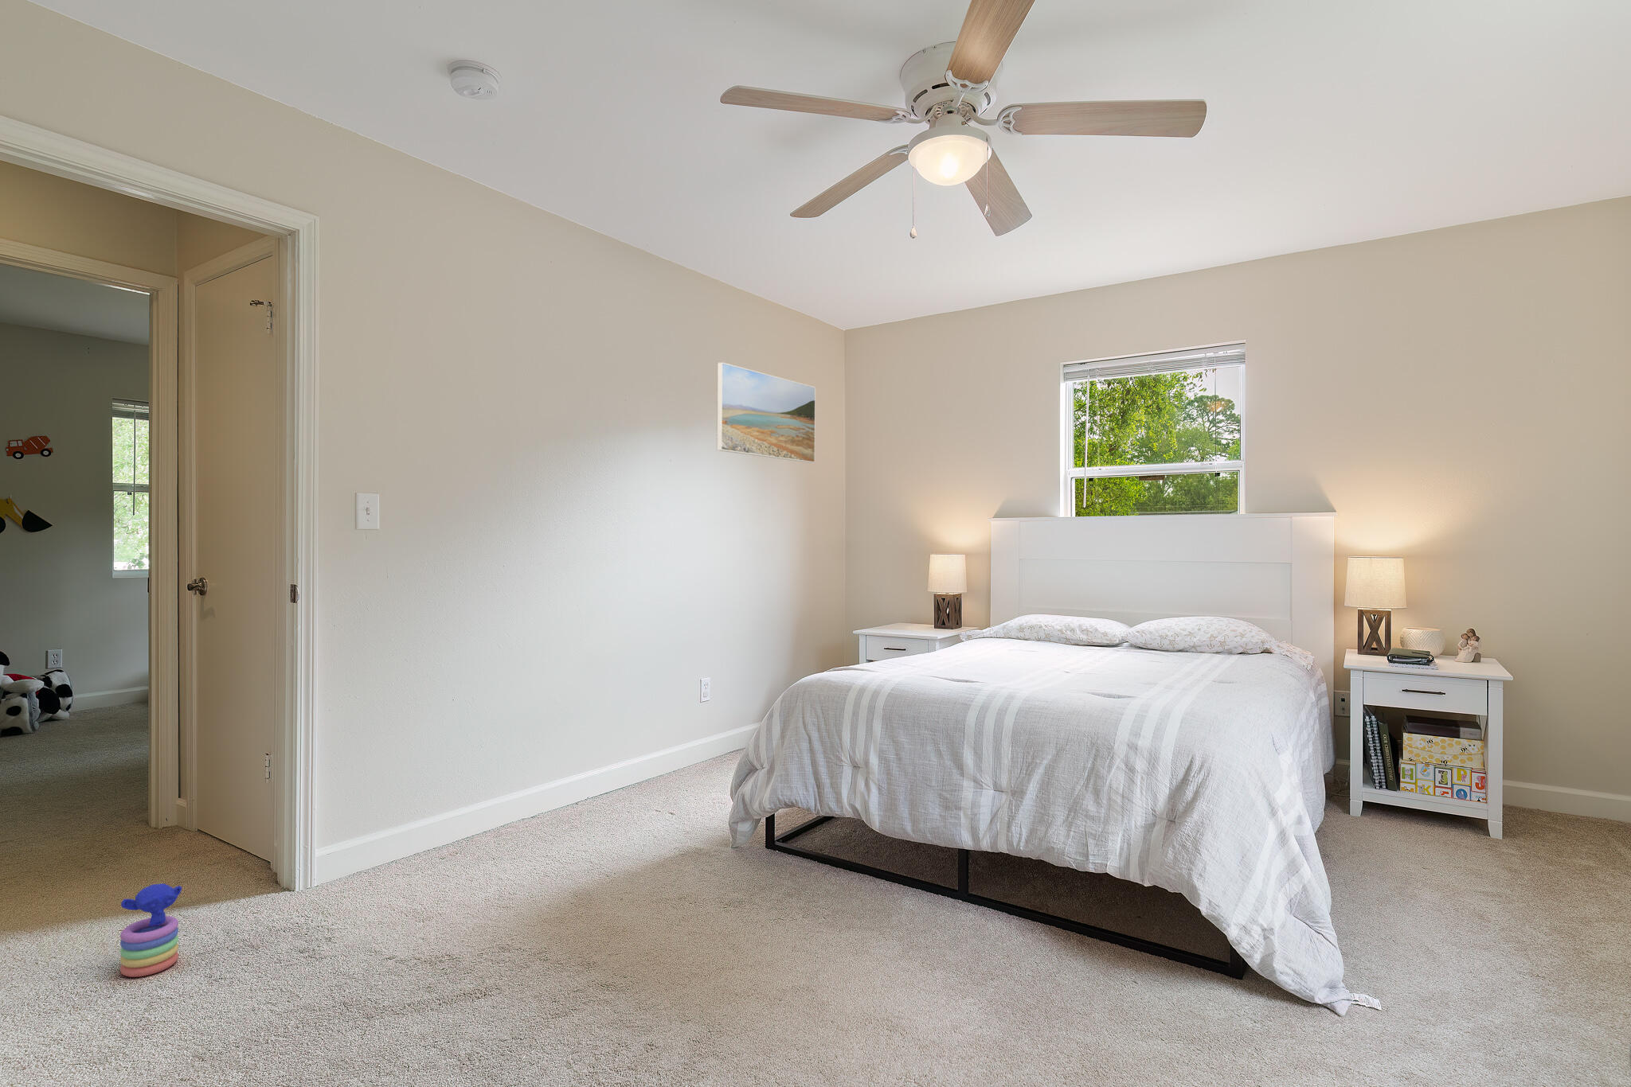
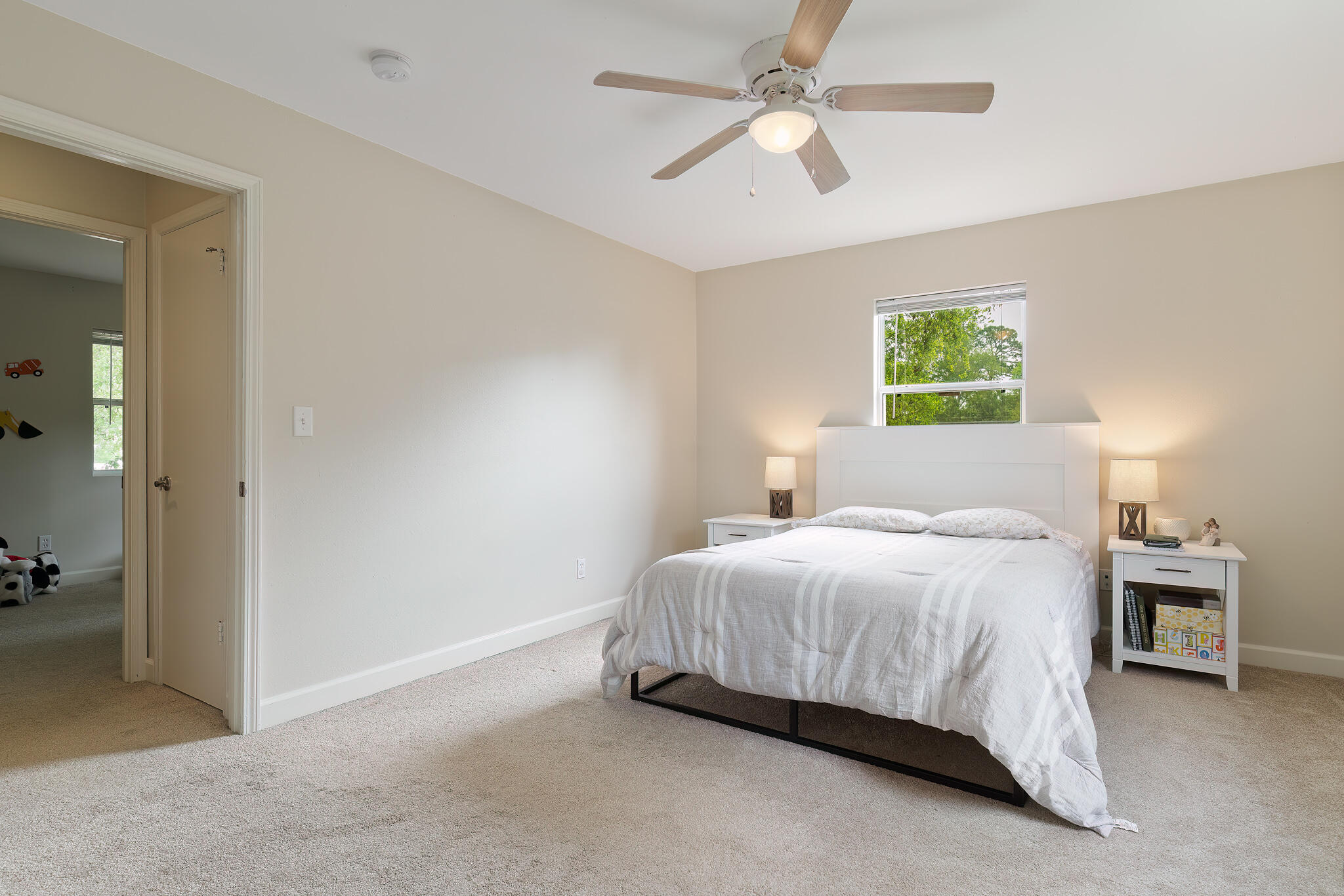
- stacking toy (152, 924)
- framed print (769, 416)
